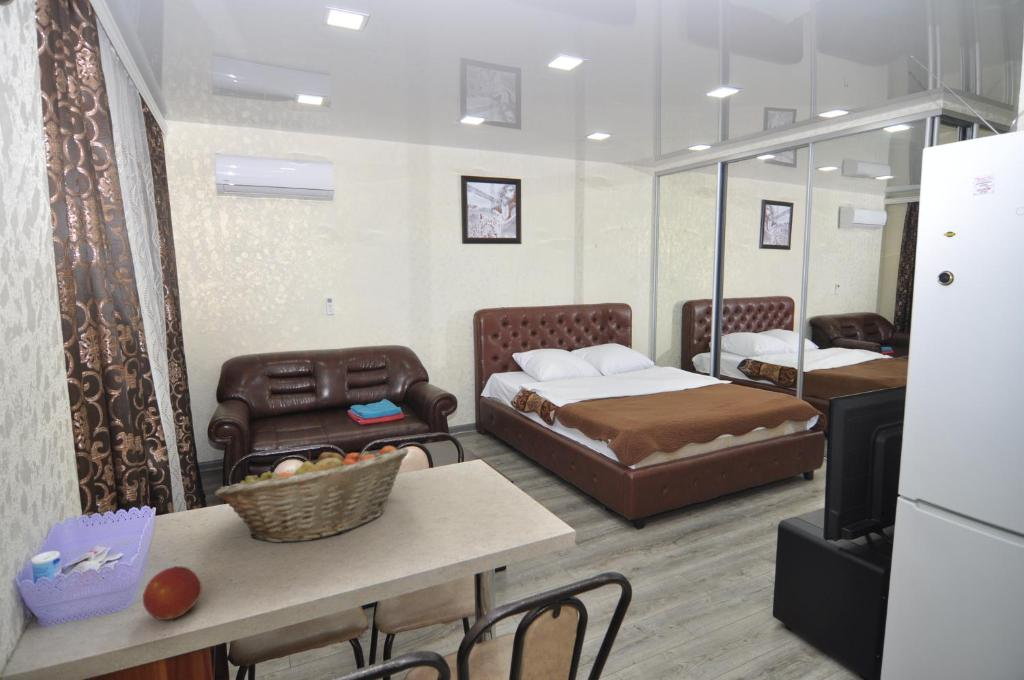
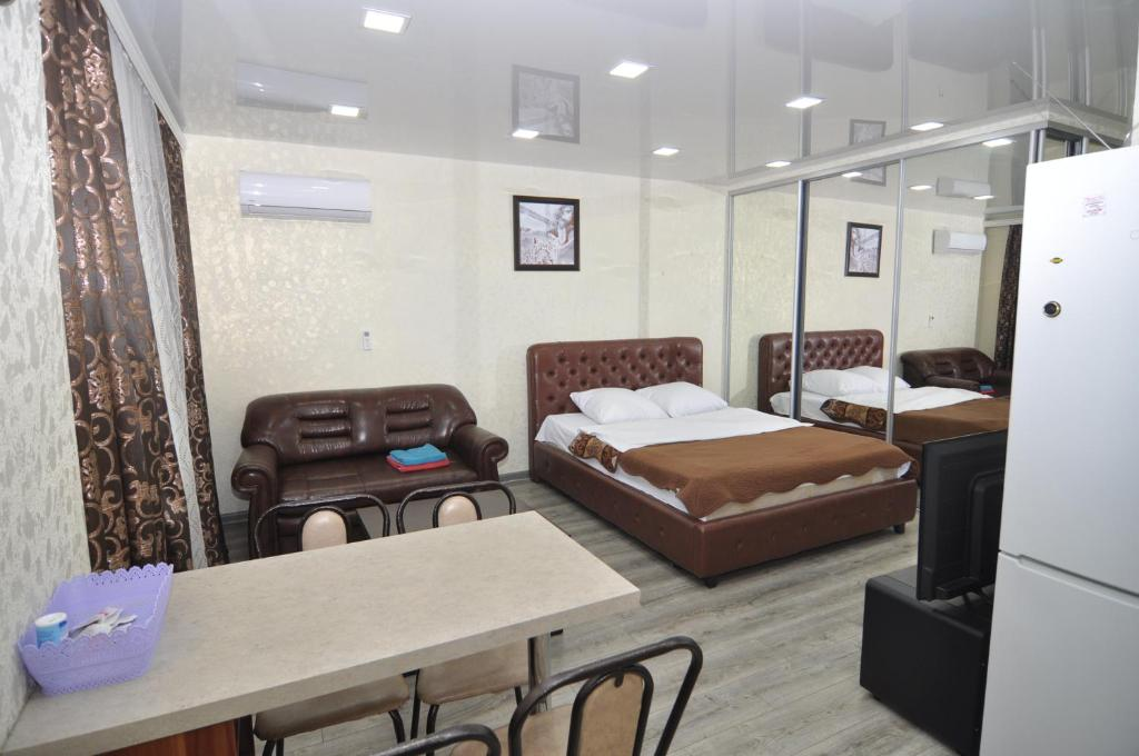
- fruit (172, 590)
- fruit basket (319, 484)
